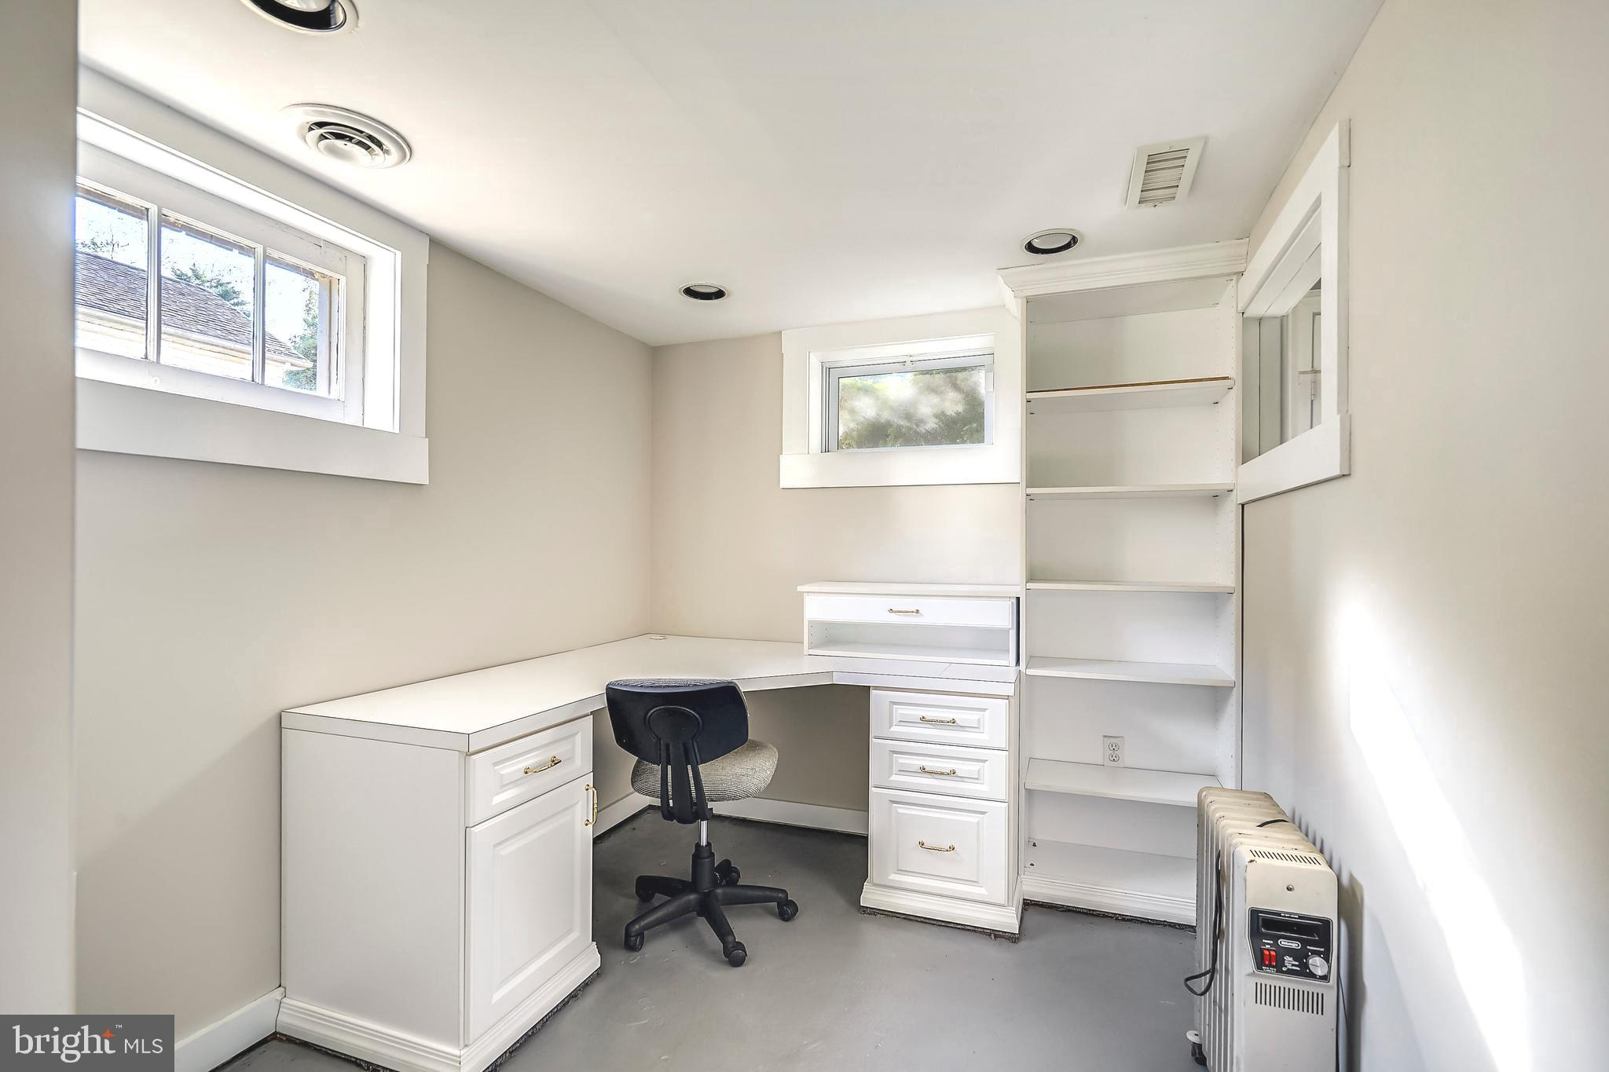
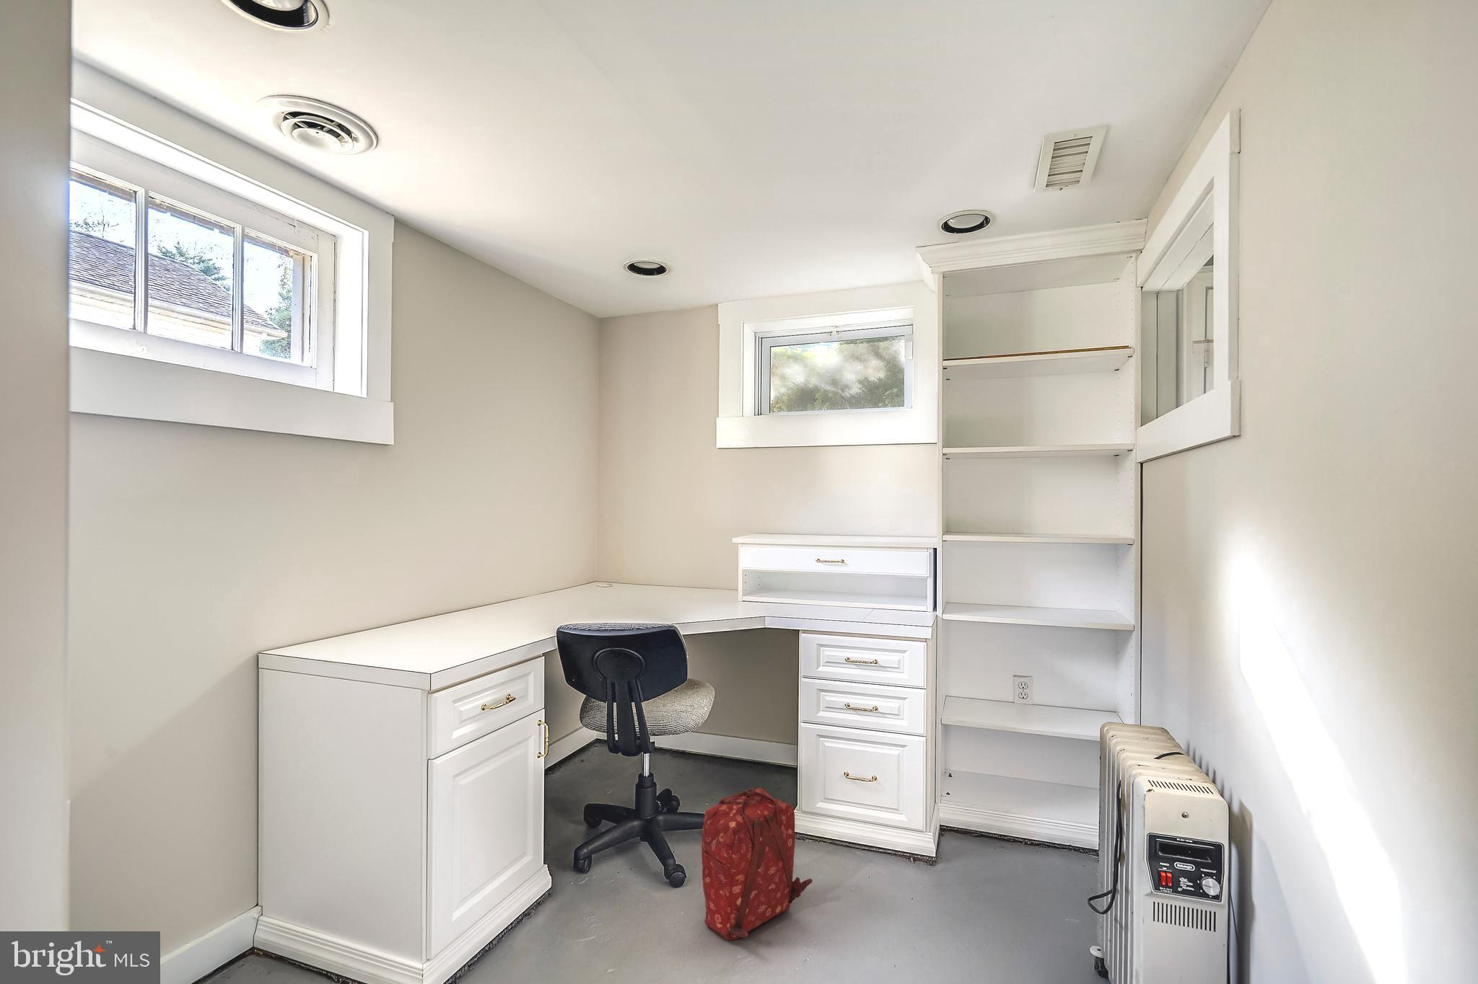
+ backpack (756, 856)
